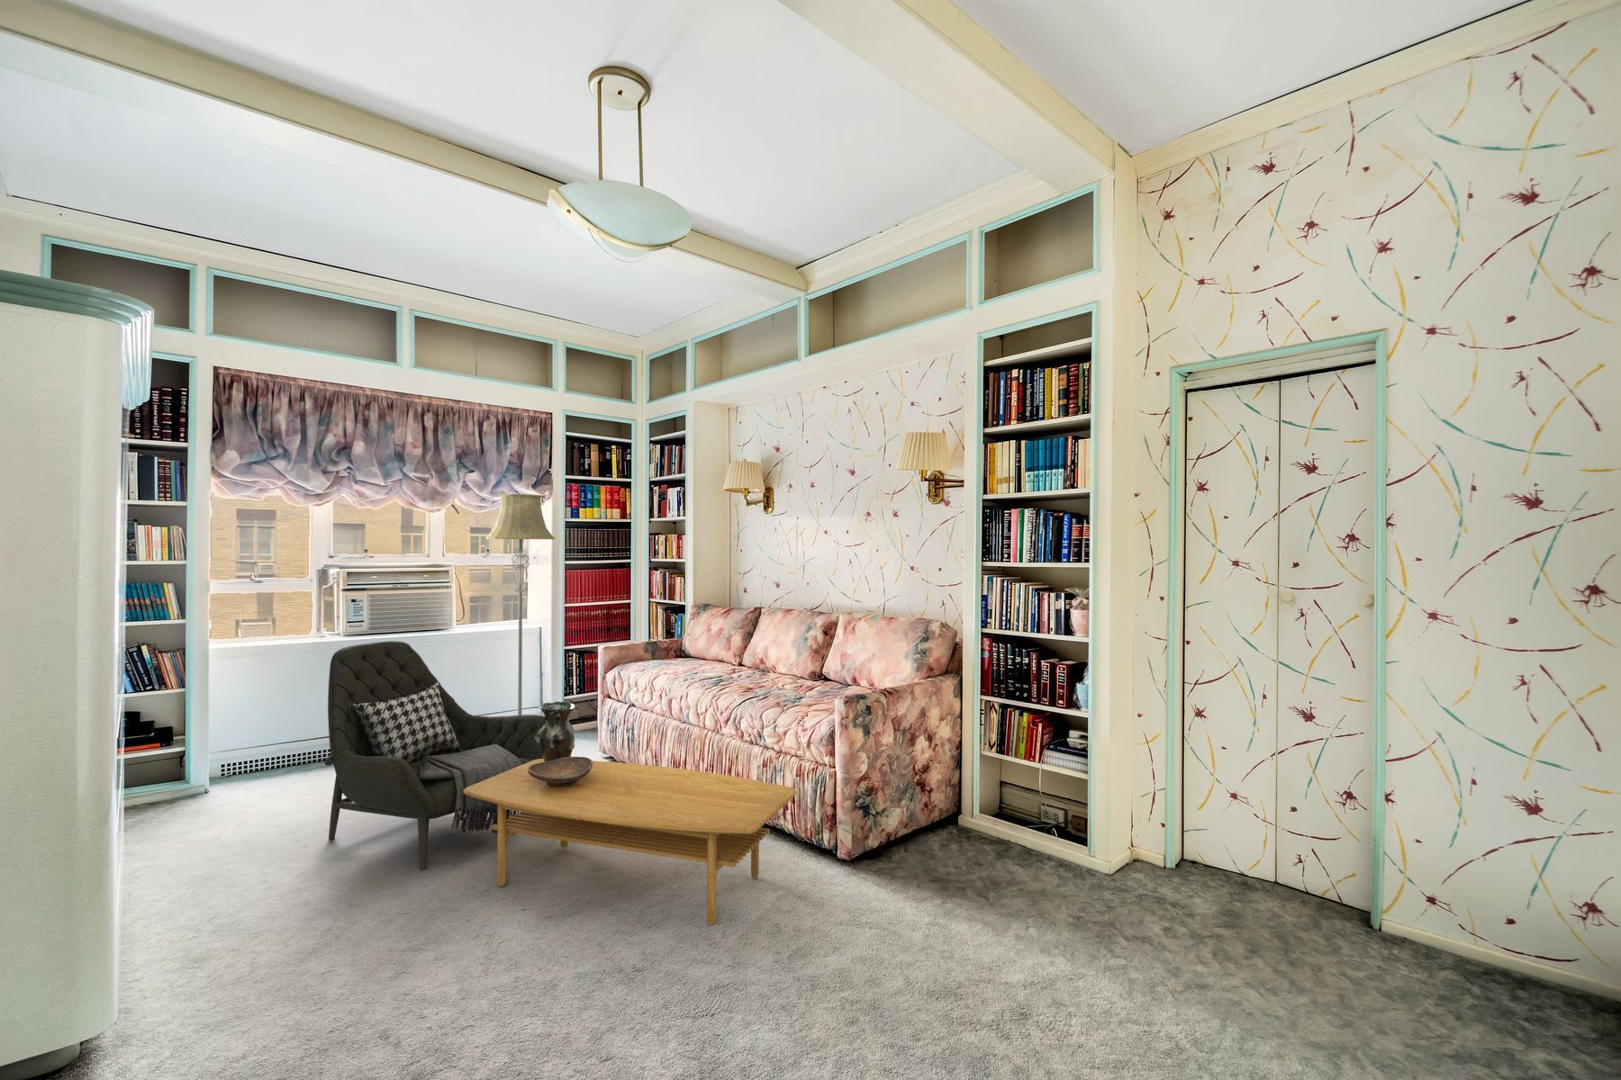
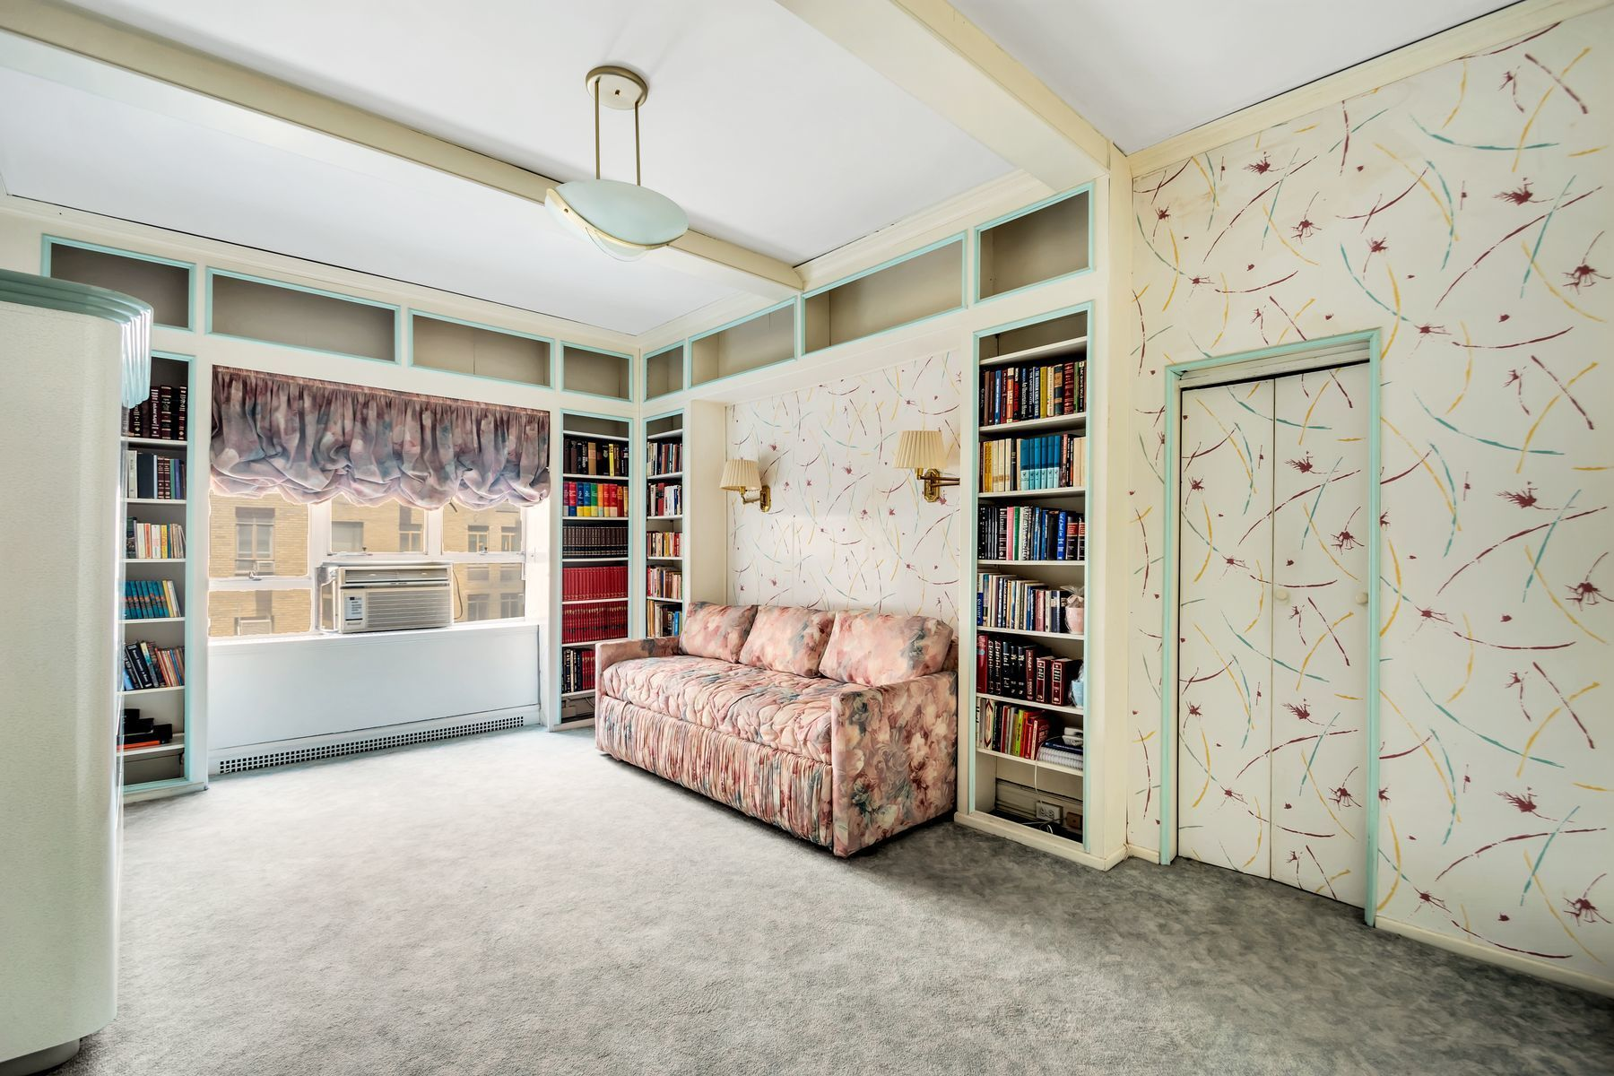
- decorative bowl (560, 773)
- vase (556, 733)
- floor lamp (520, 620)
- coffee table (630, 835)
- armchair (432, 741)
